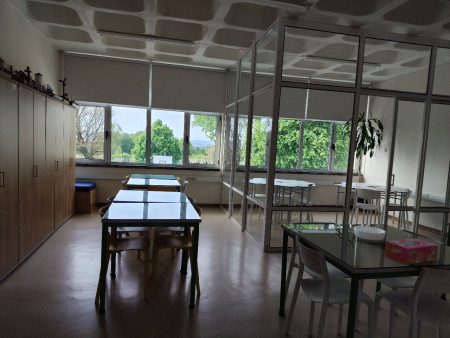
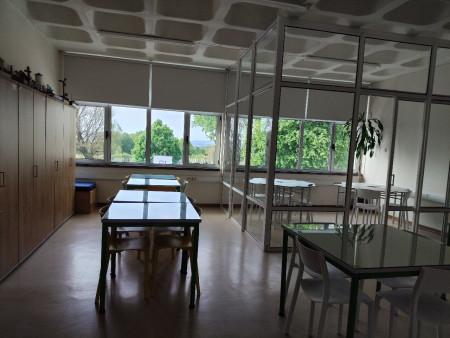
- tissue box (411, 250)
- bowl (368, 234)
